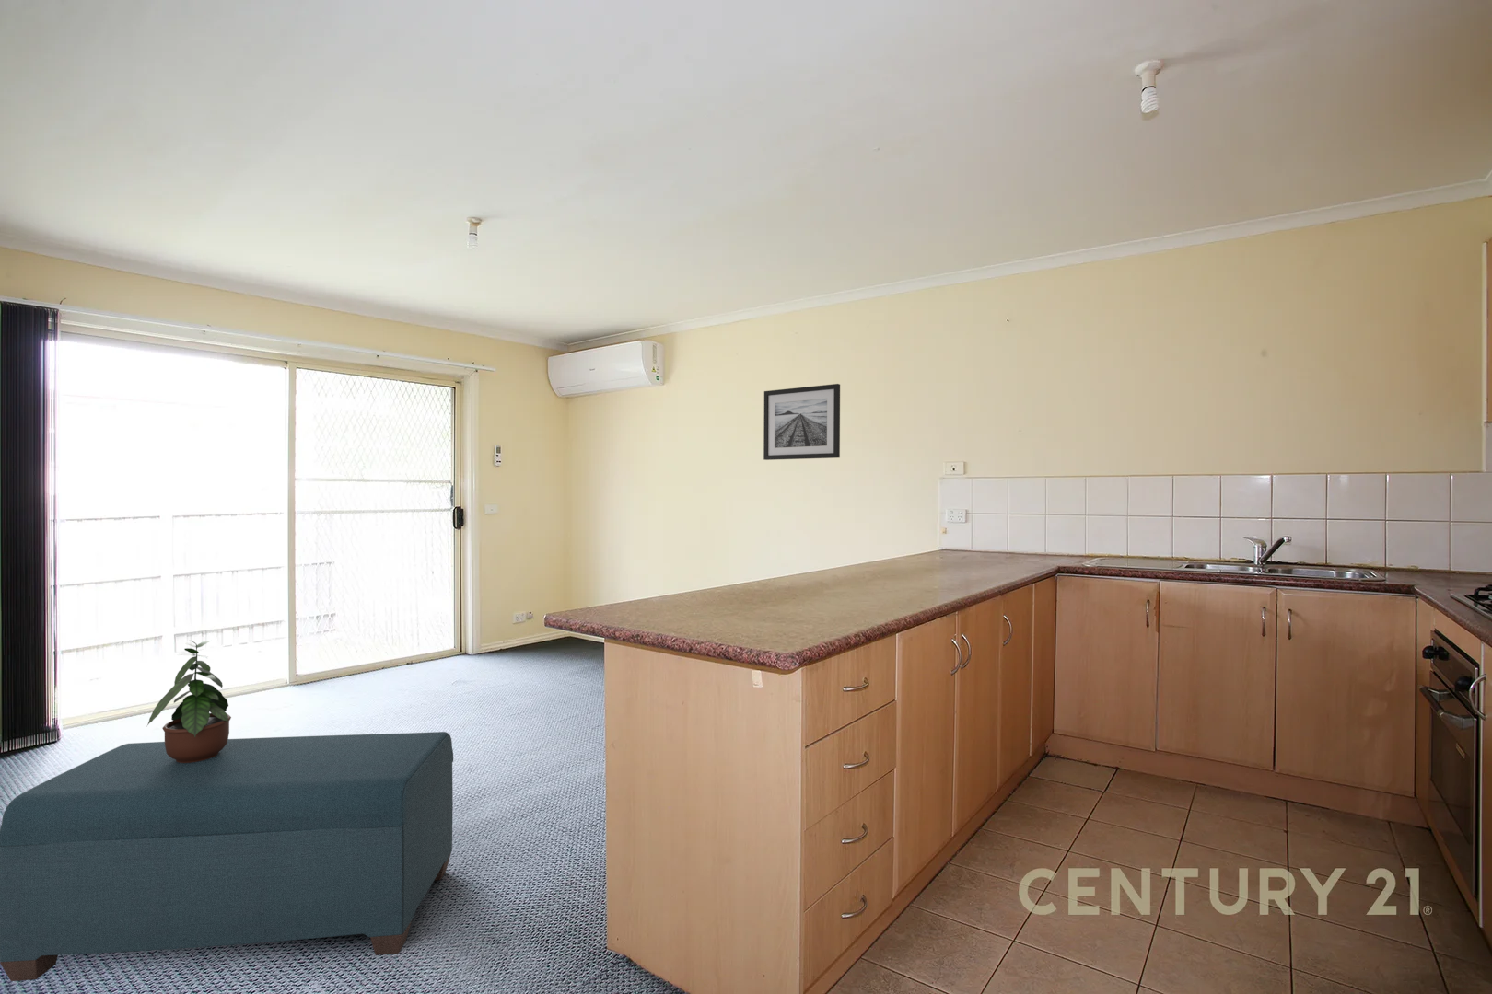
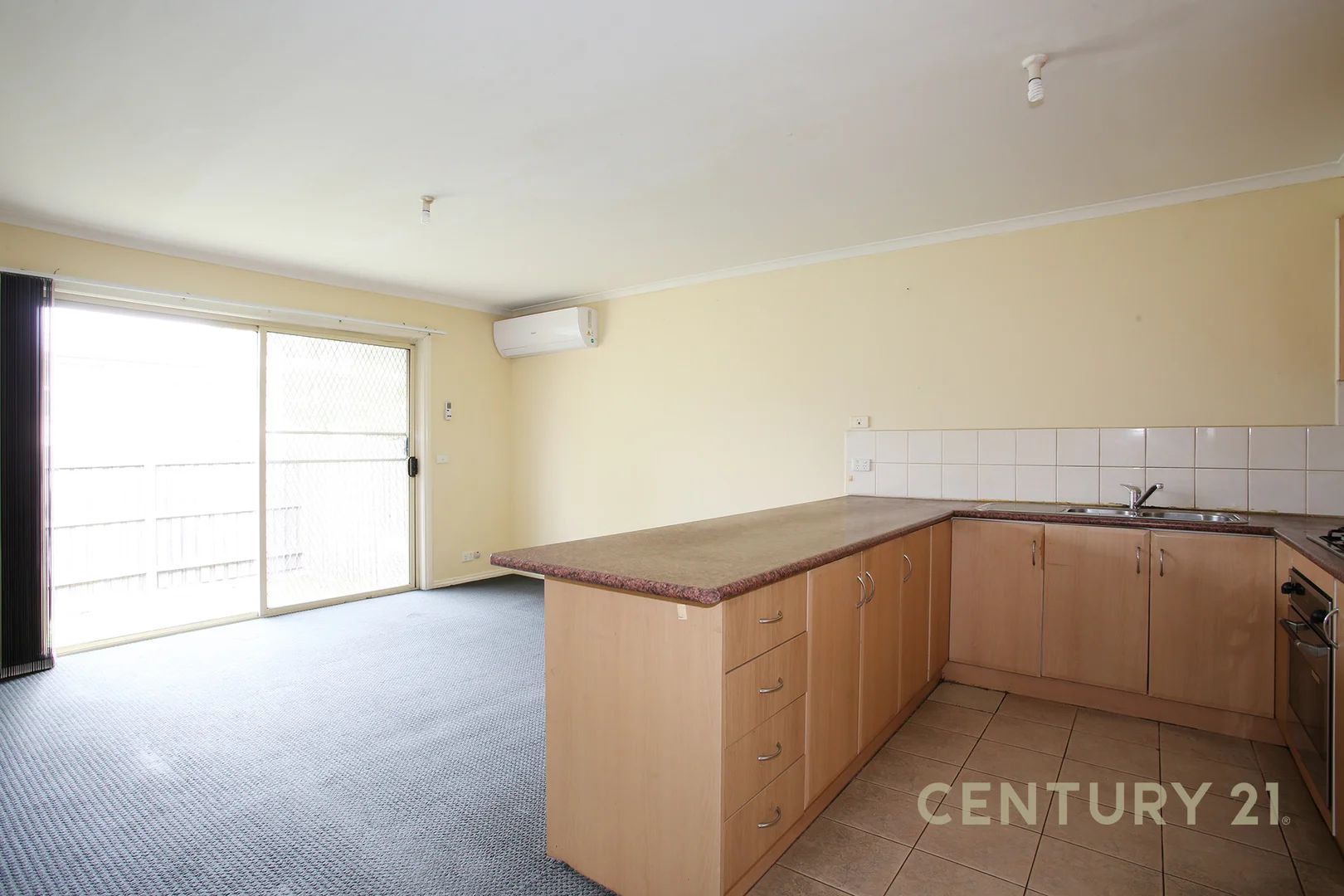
- wall art (800, 423)
- potted plant (192, 696)
- bench (255, 838)
